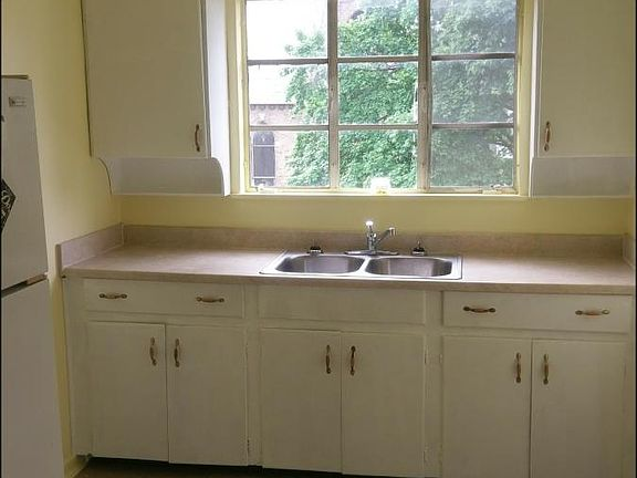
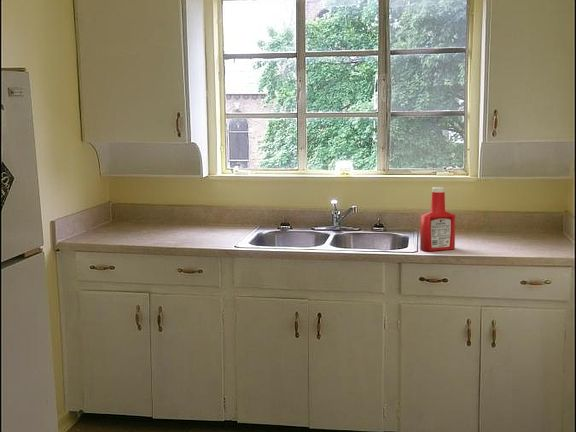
+ soap bottle (437, 218)
